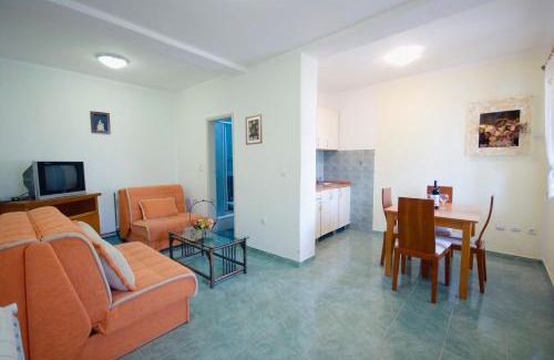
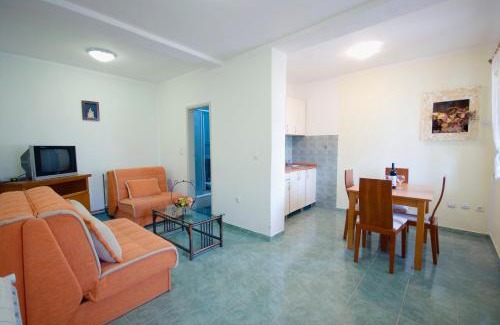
- wall art (253, 130)
